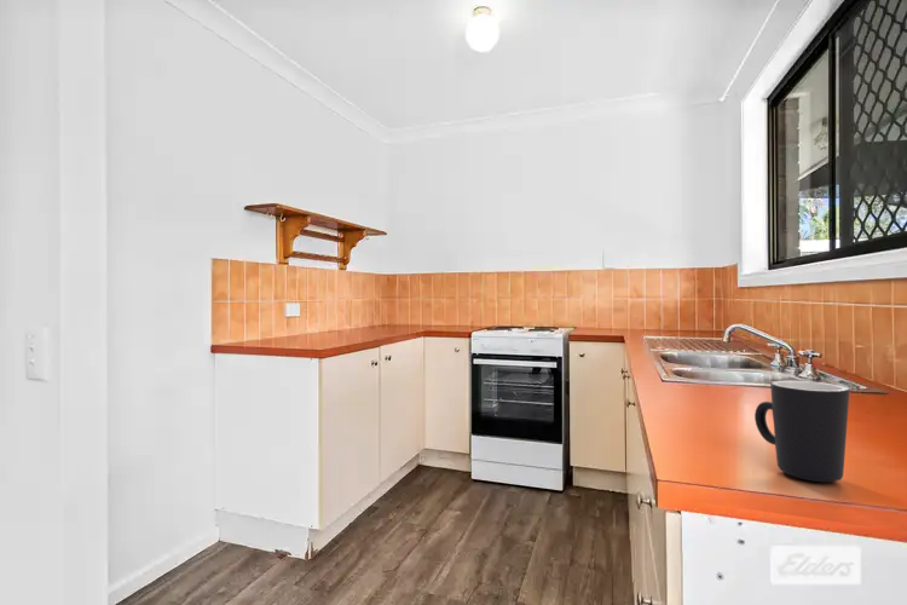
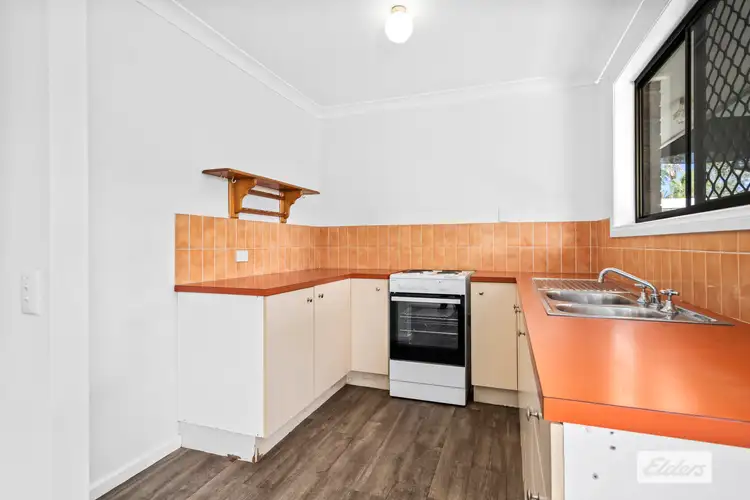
- mug (797, 427)
